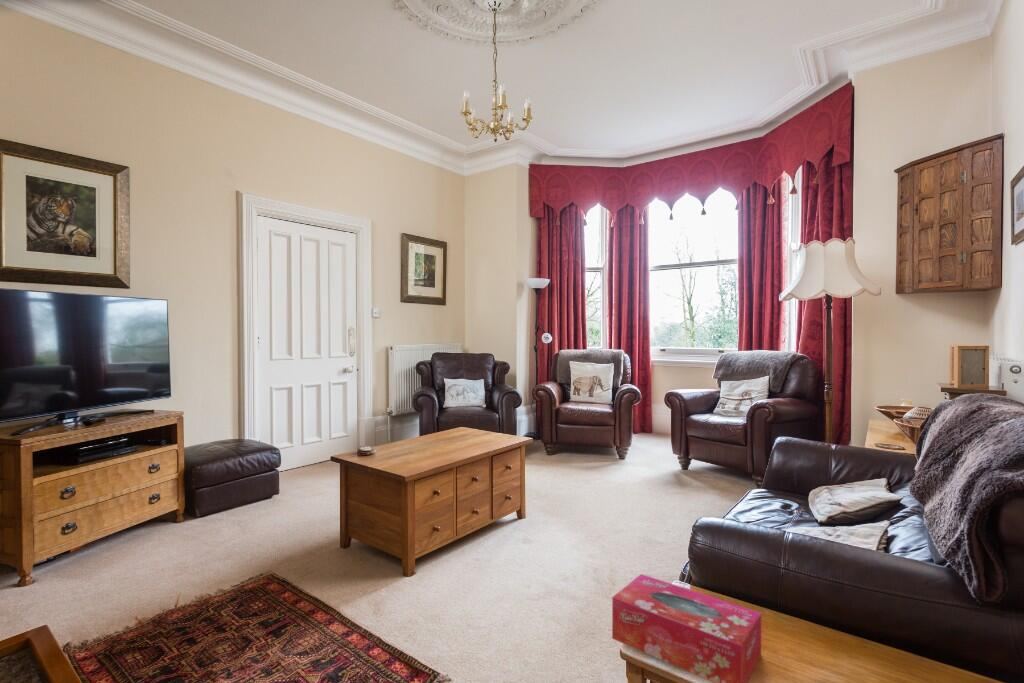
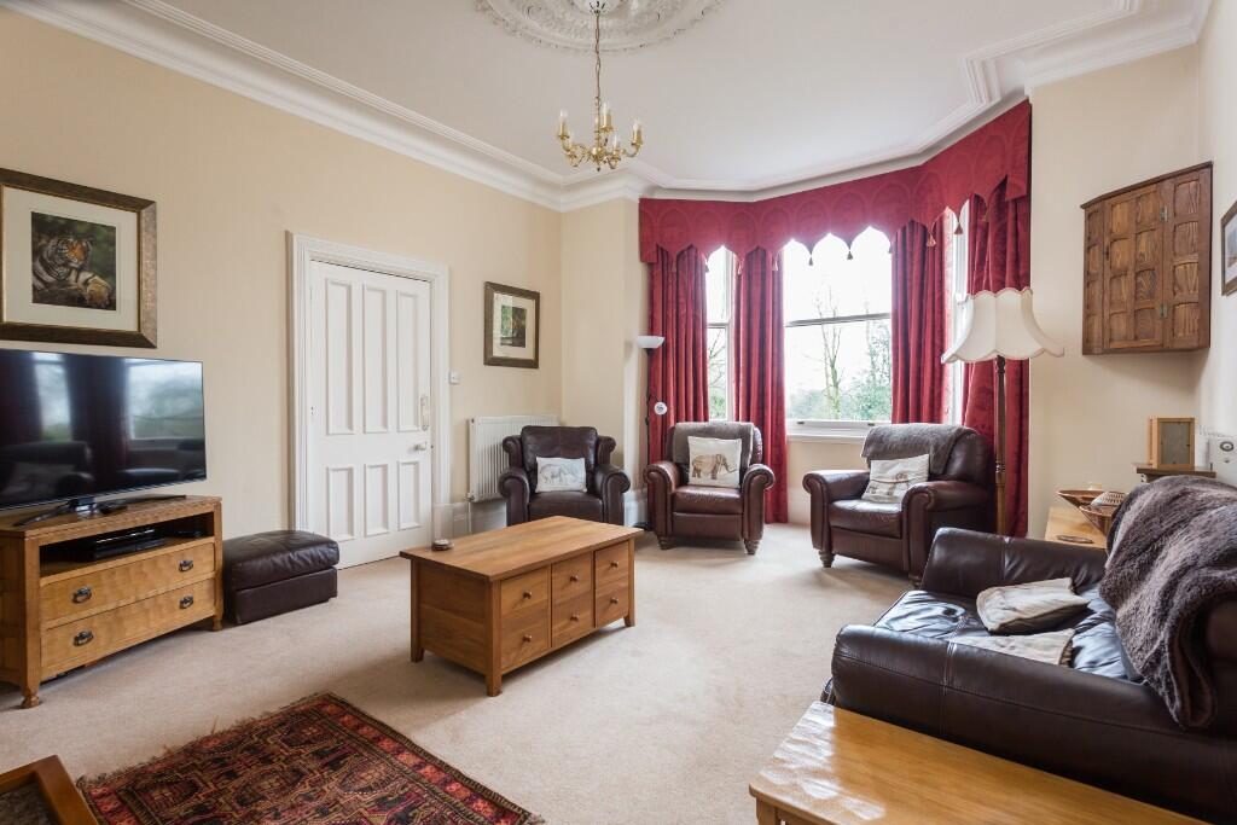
- tissue box (684, 626)
